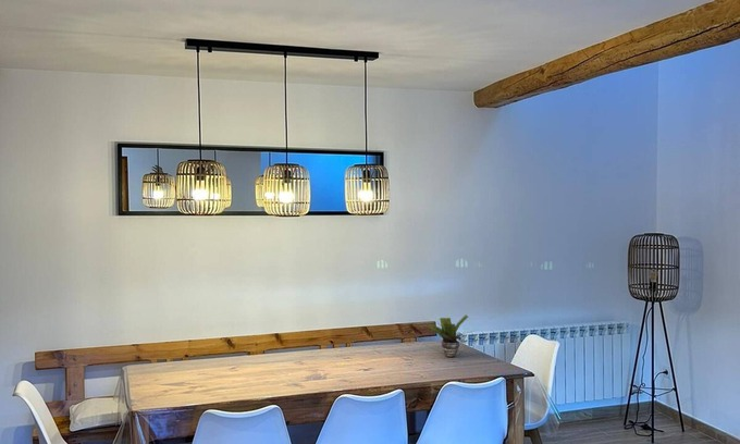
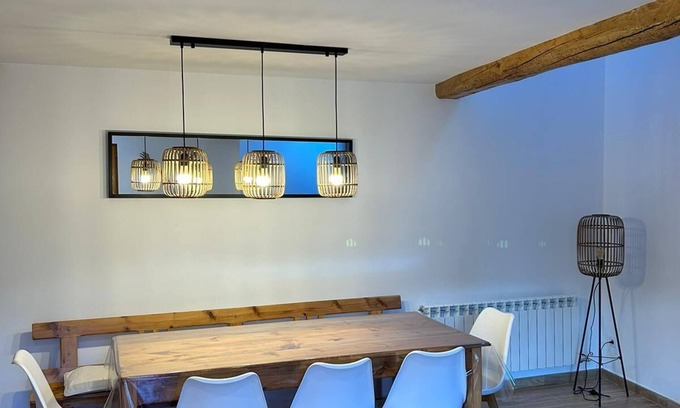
- potted plant (449, 335)
